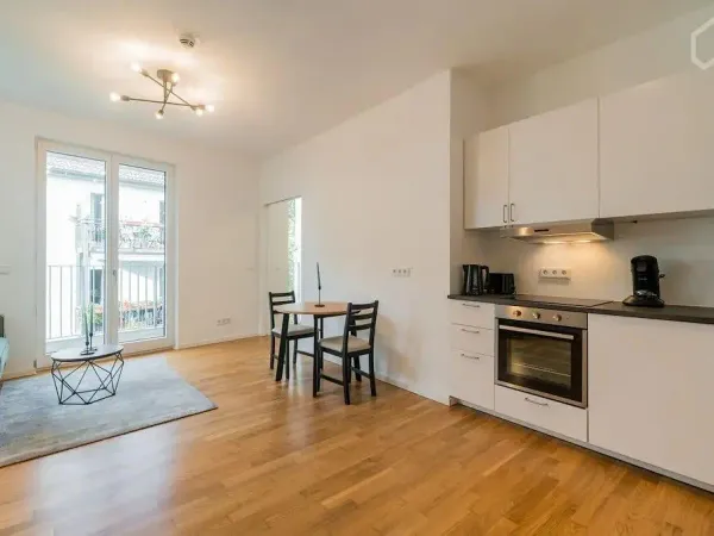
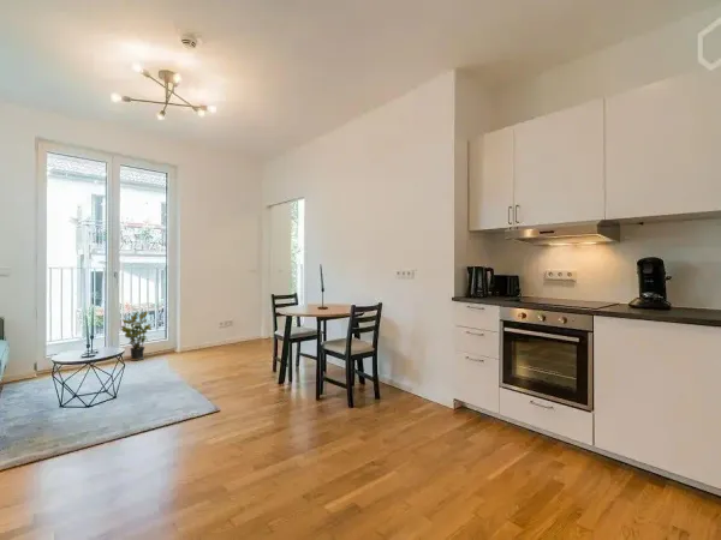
+ potted plant (135, 335)
